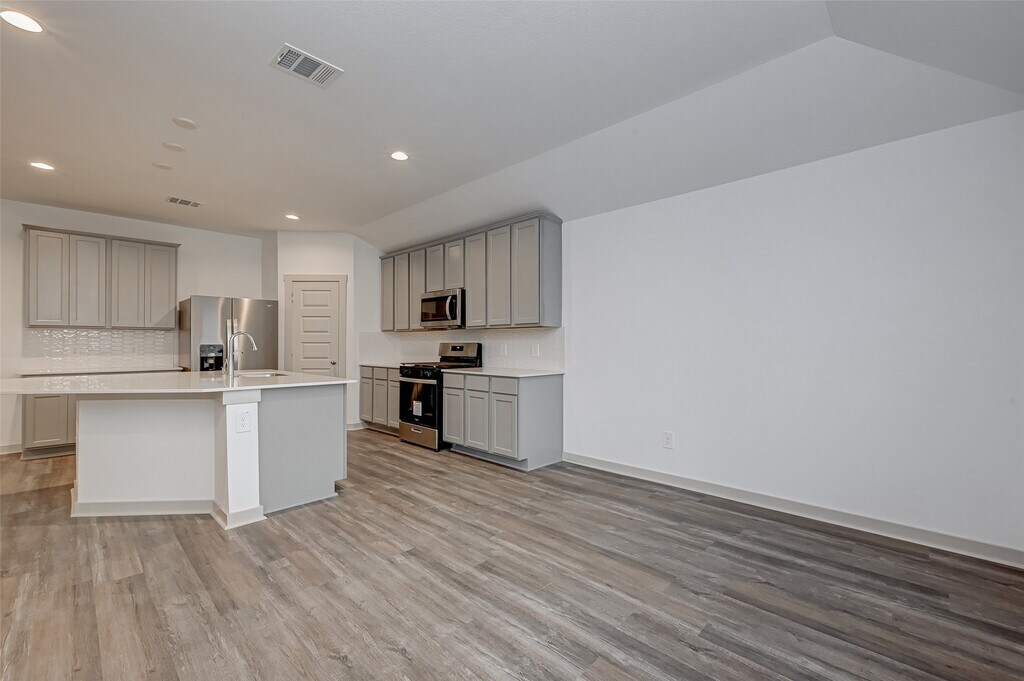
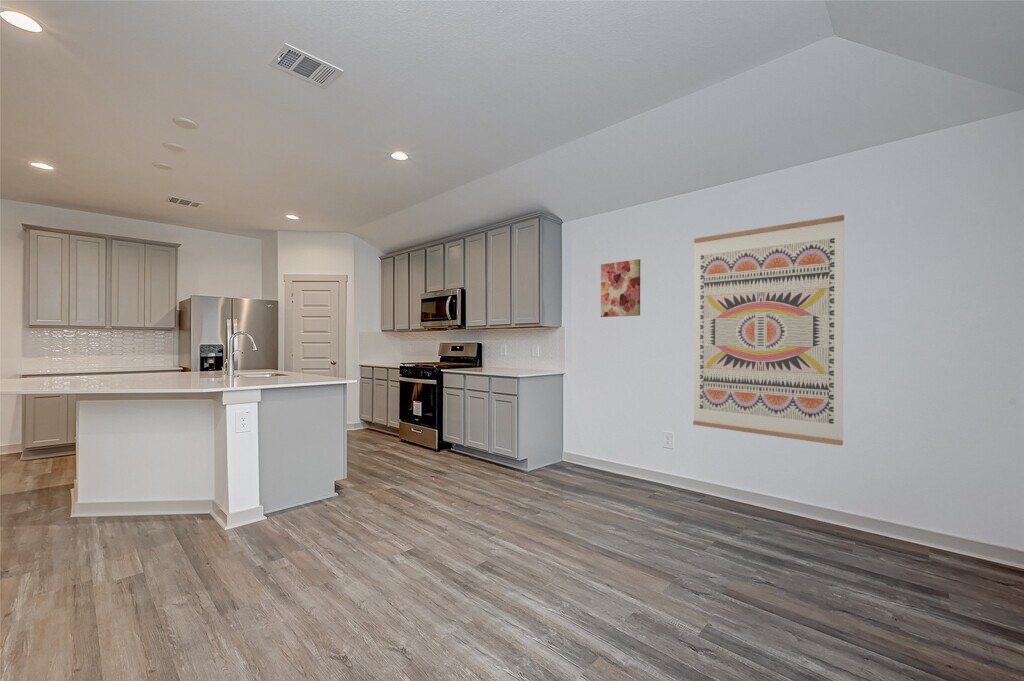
+ wall art (760, 331)
+ wall art (619, 289)
